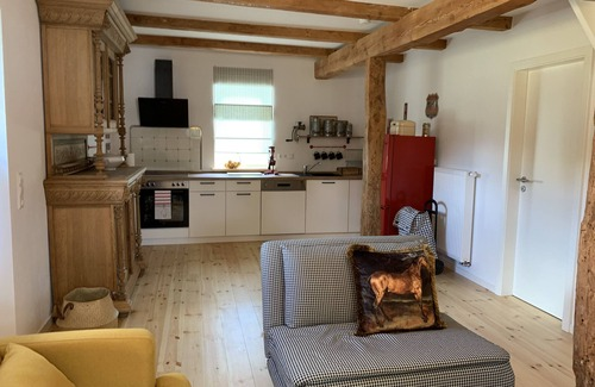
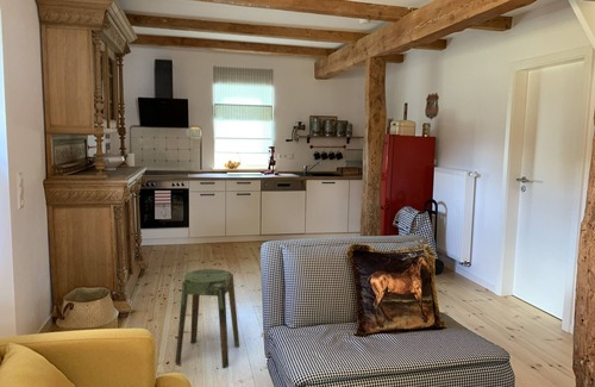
+ stool (198, 314)
